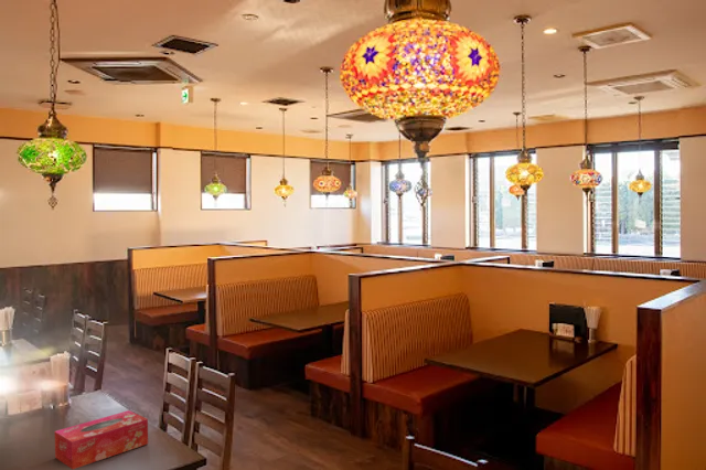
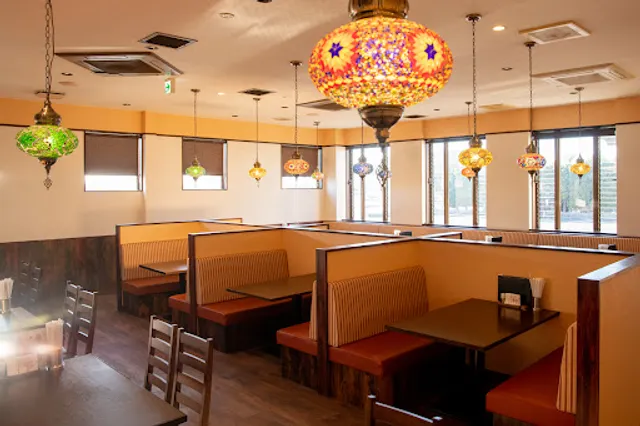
- tissue box (103, 437)
